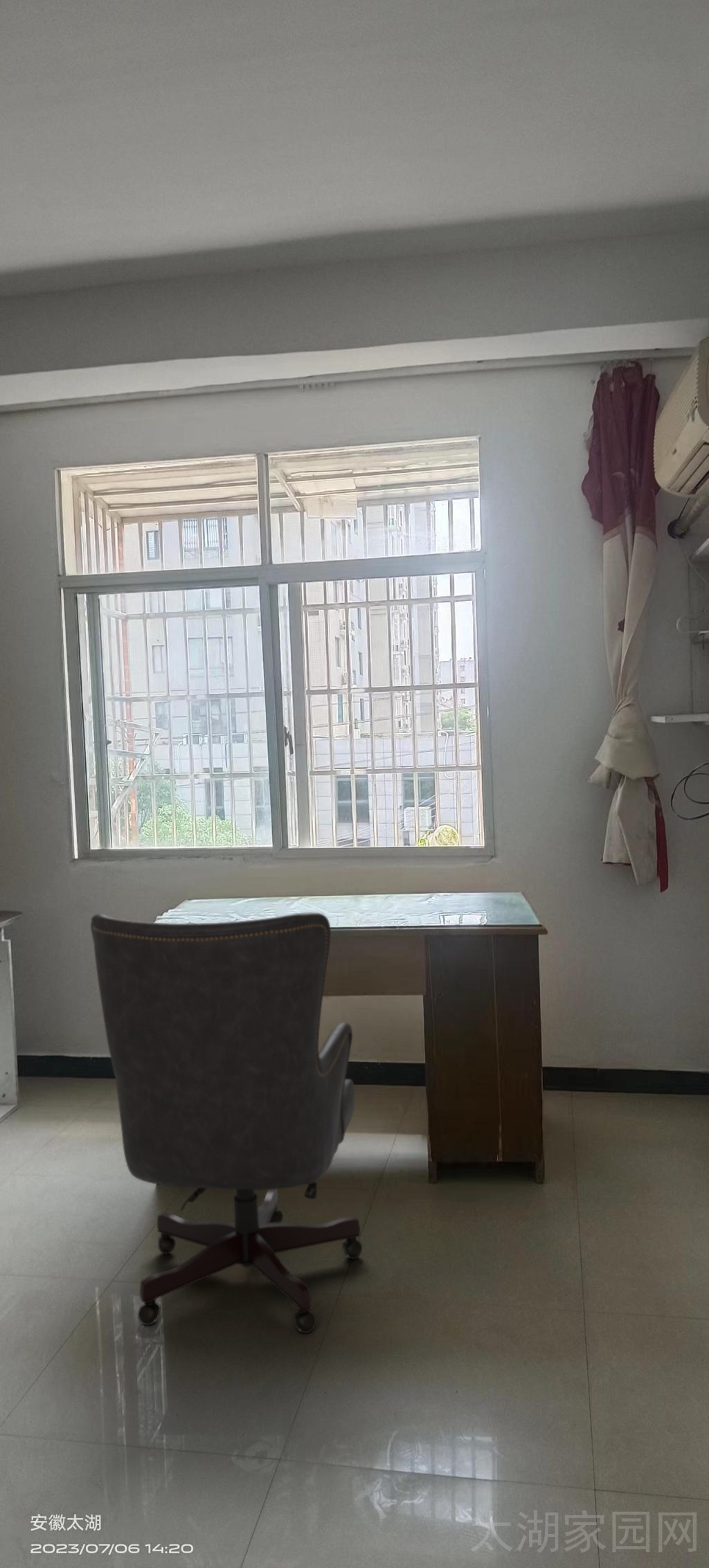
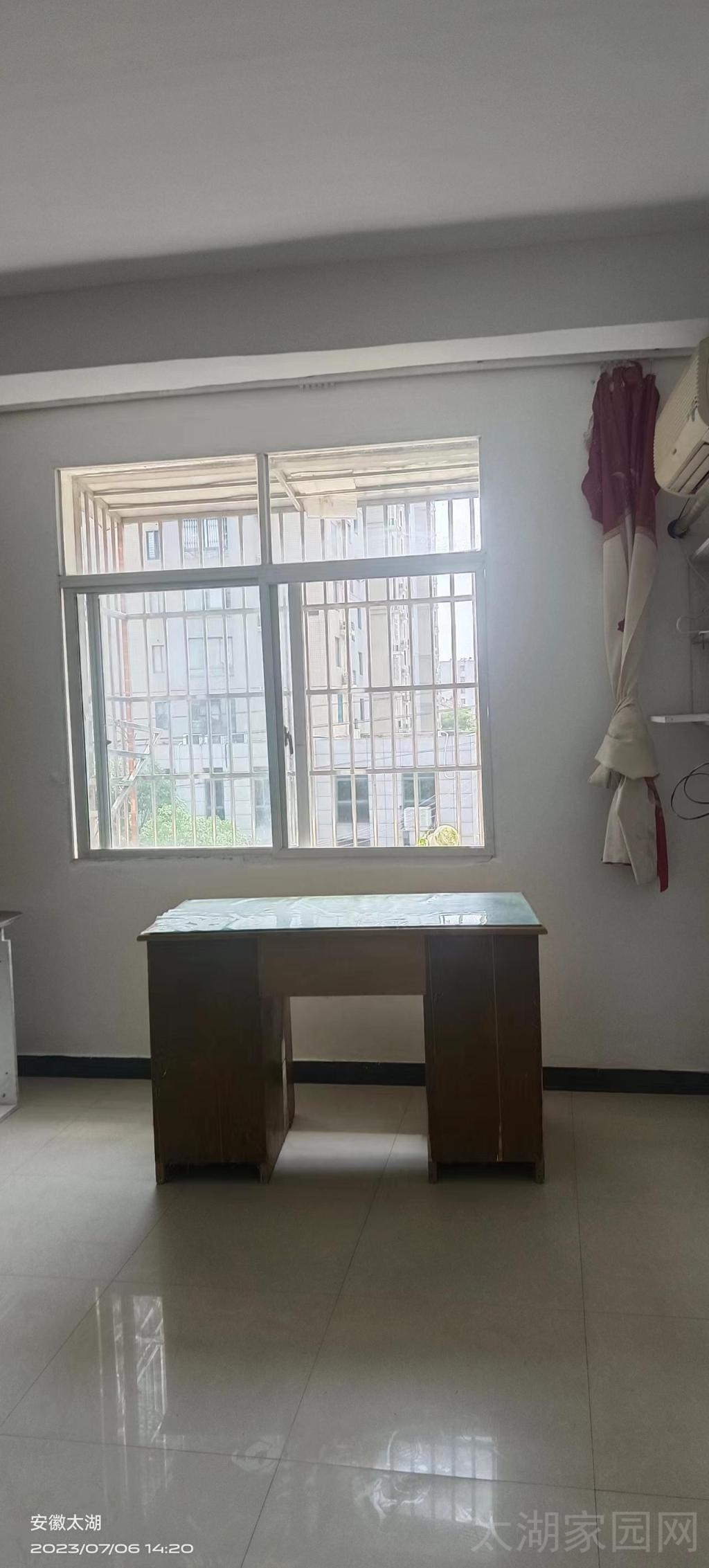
- chair (236, 1092)
